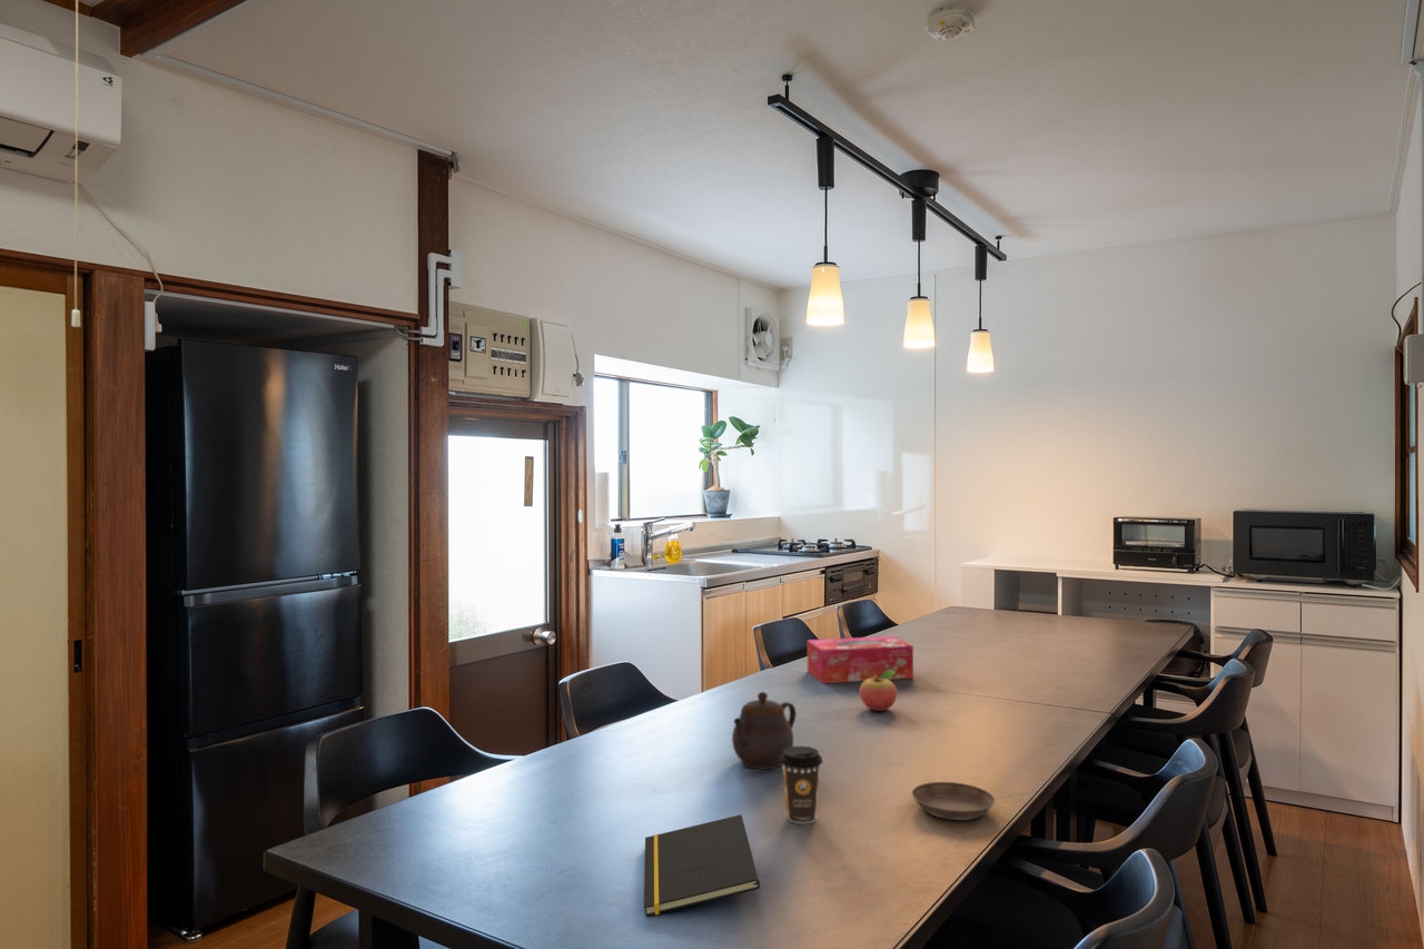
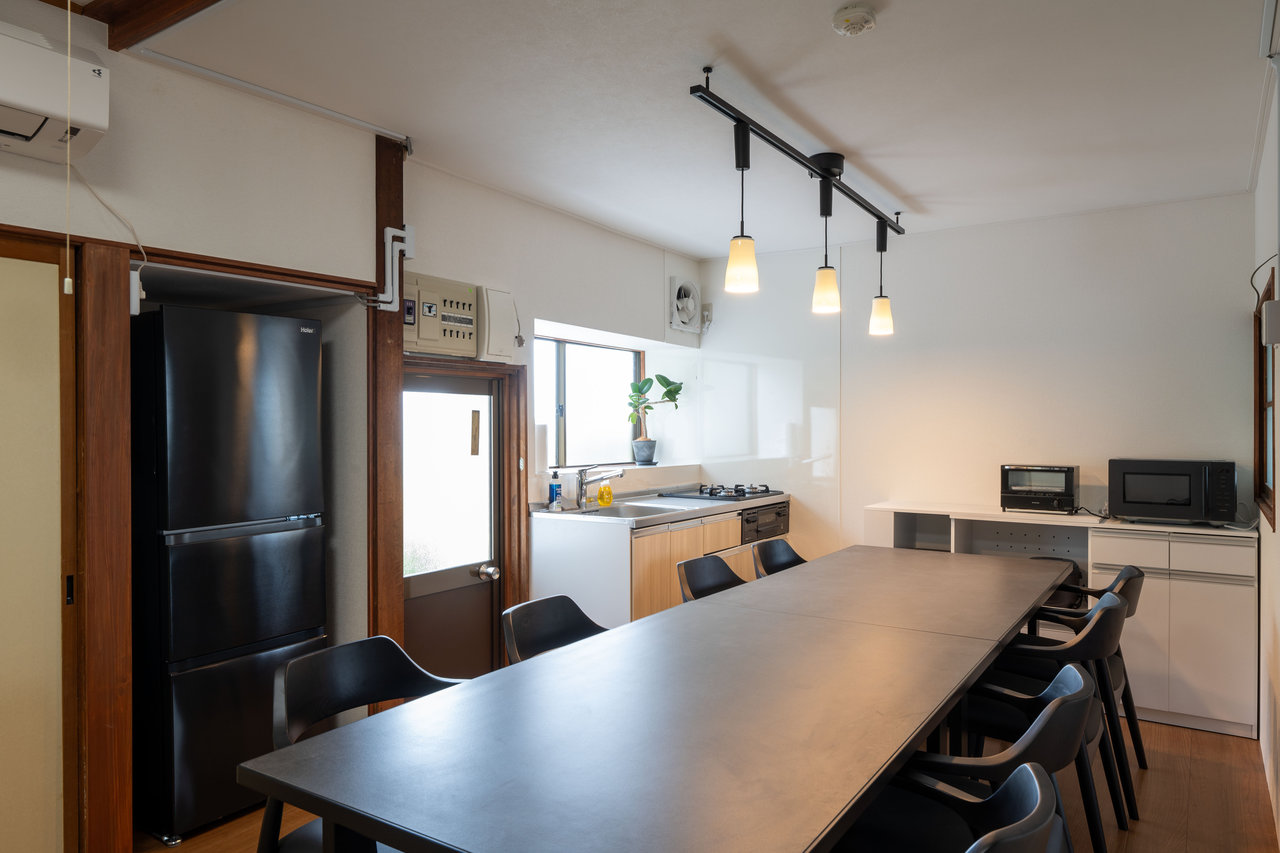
- teapot (765, 726)
- tissue box (859, 659)
- notepad (698, 860)
- fruit (878, 690)
- saucer (952, 802)
- coffee cup (801, 784)
